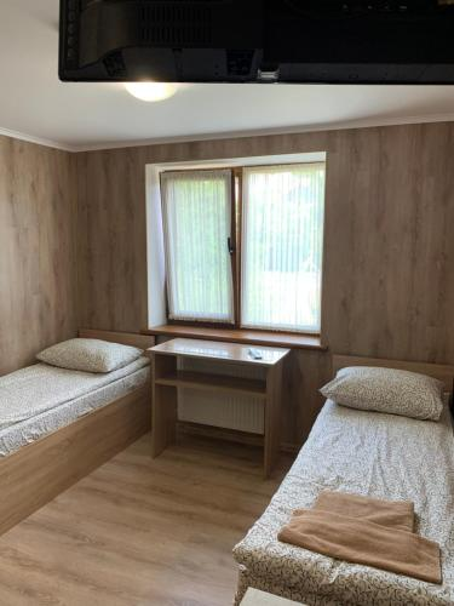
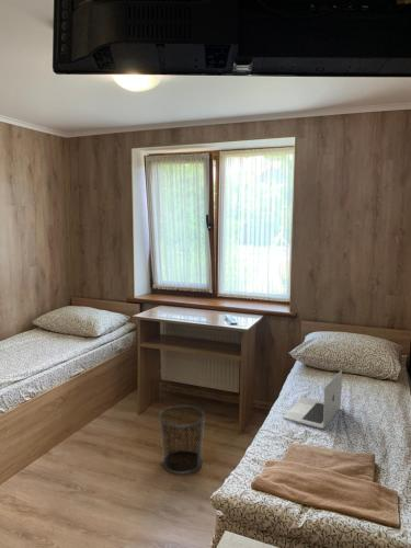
+ waste bin (181, 438)
+ laptop (312, 399)
